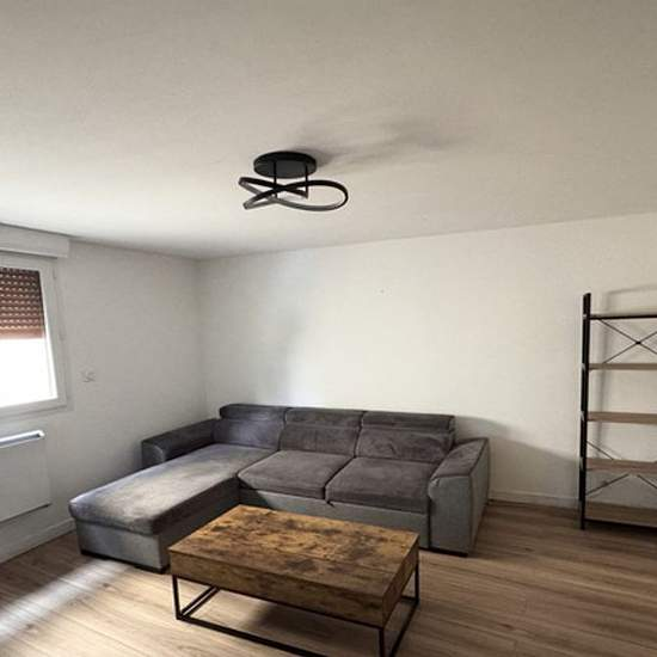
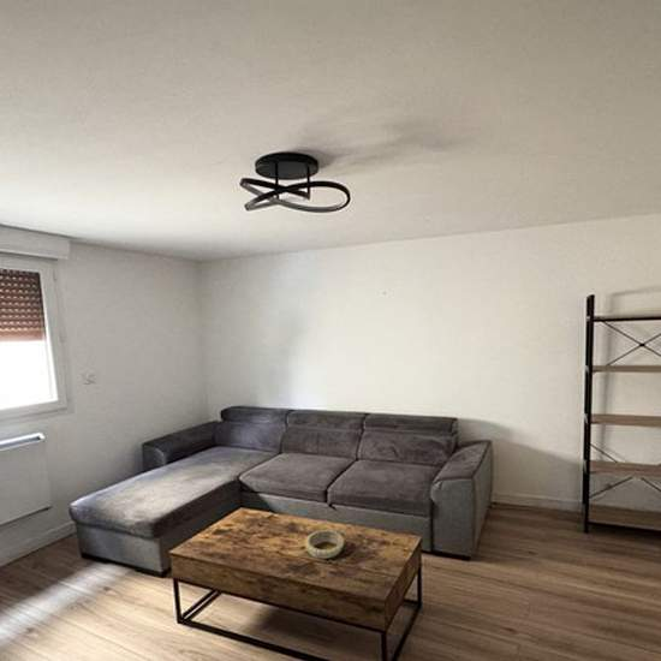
+ decorative bowl (324, 541)
